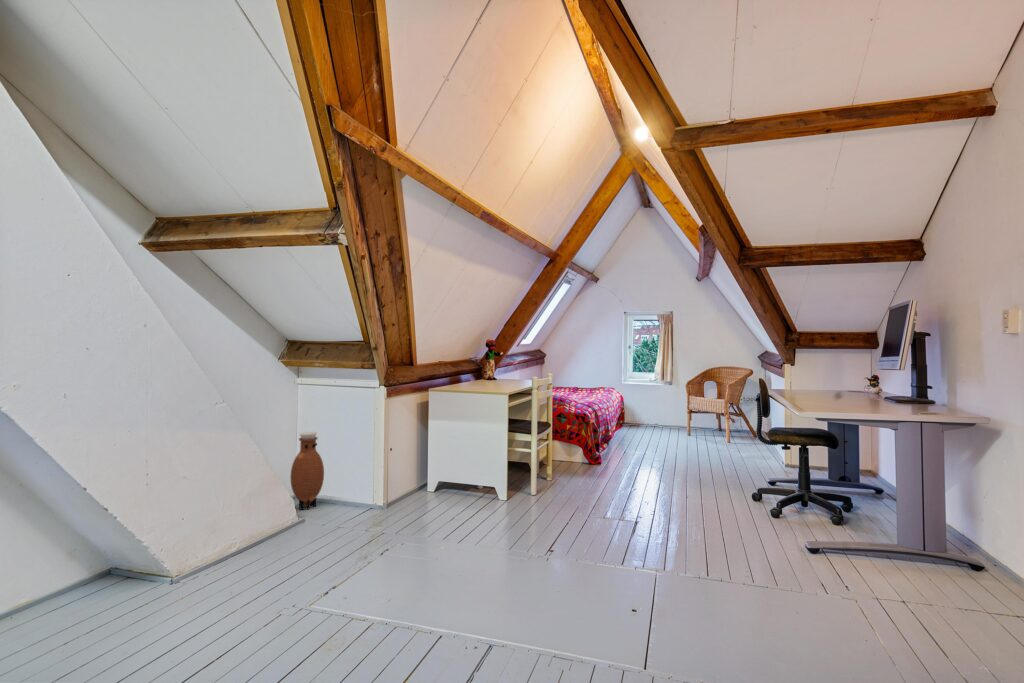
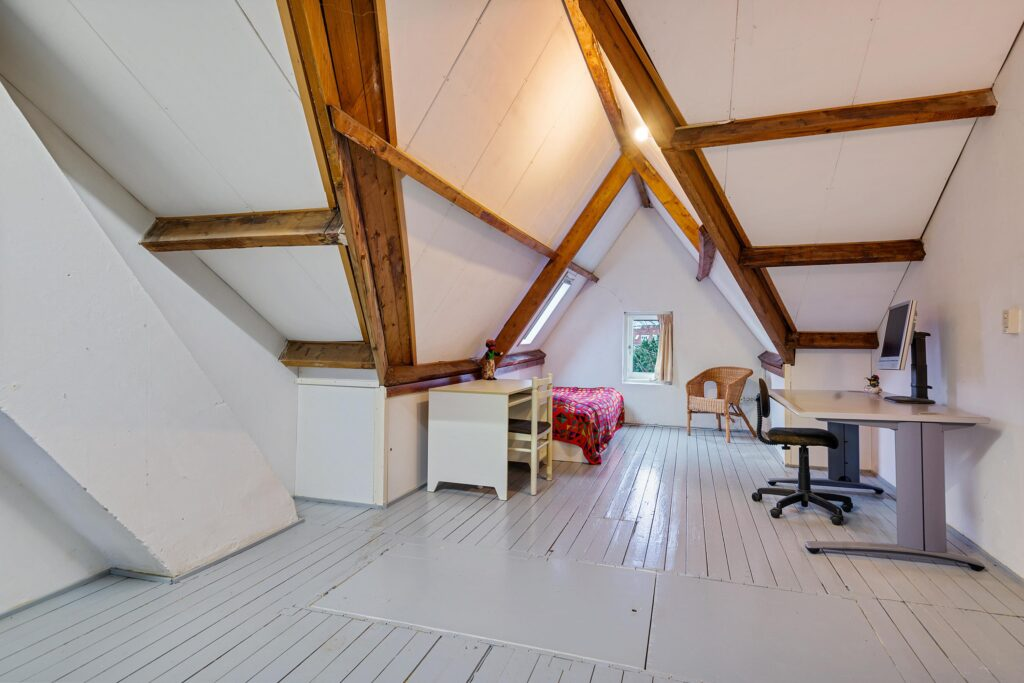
- vase (307, 470)
